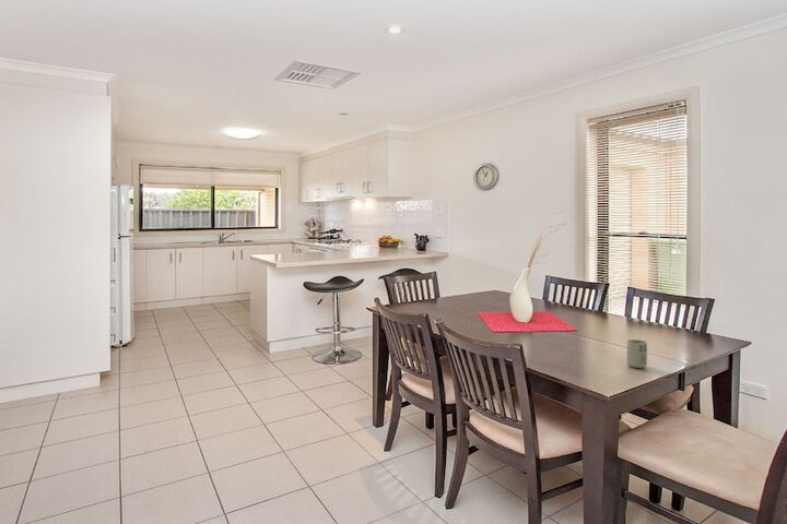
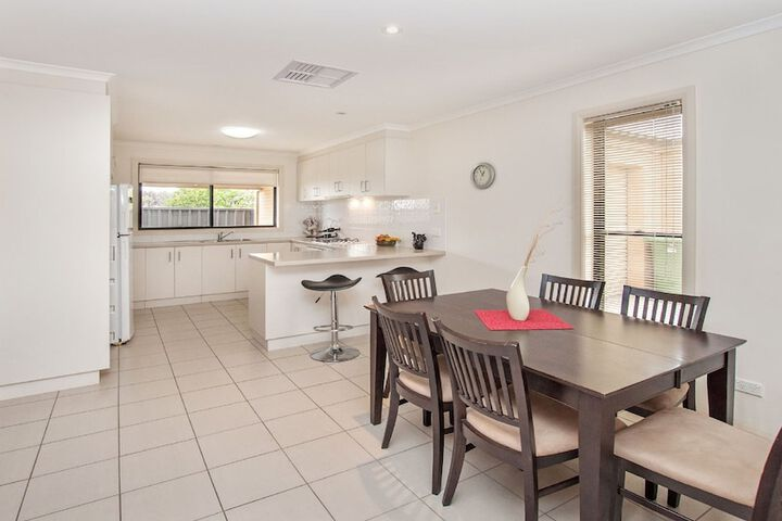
- cup (636, 354)
